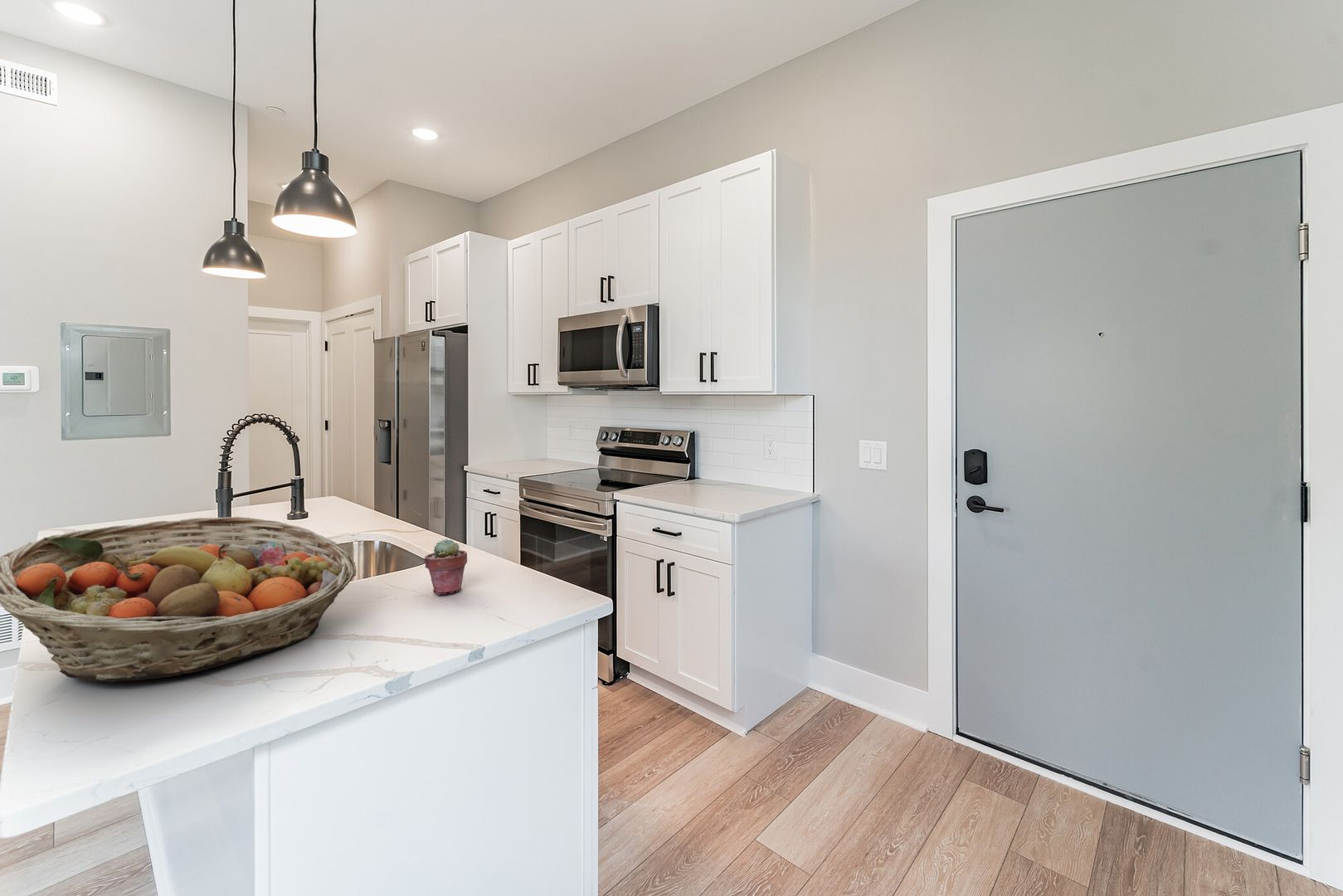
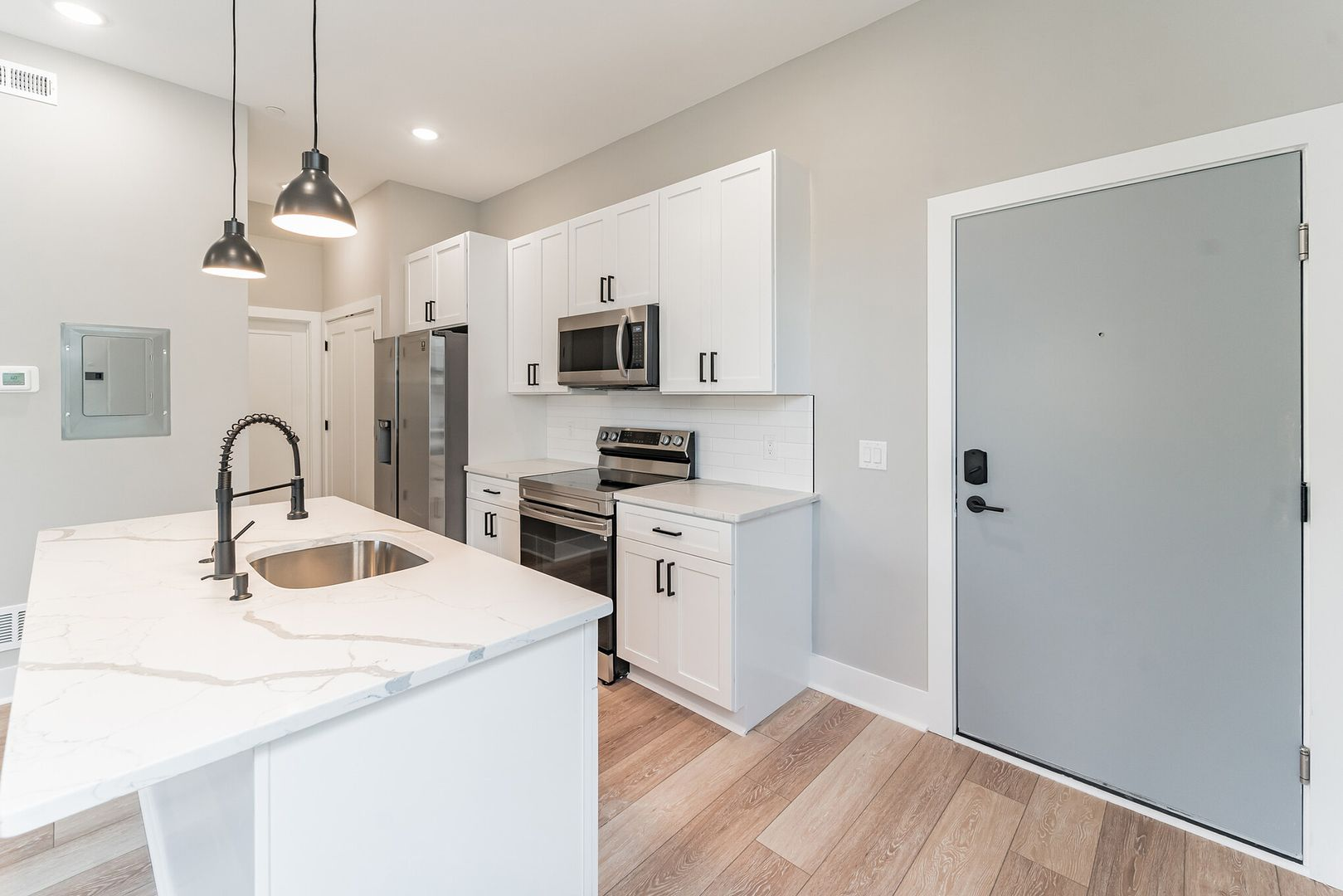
- potted succulent (446, 564)
- fruit basket (199, 586)
